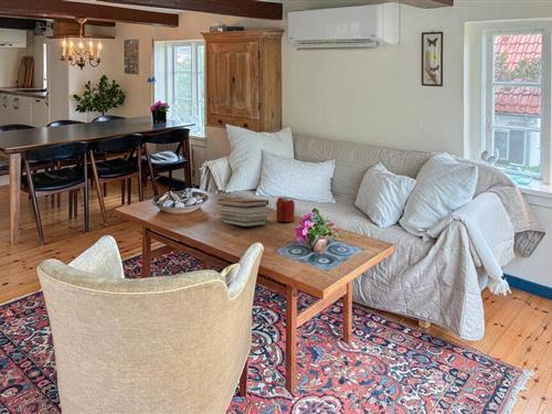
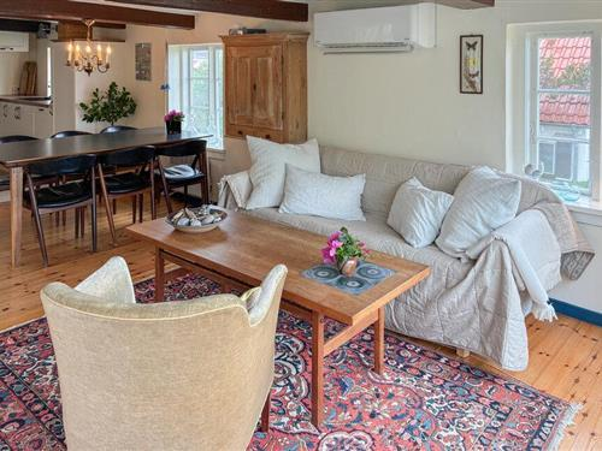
- candle (285, 208)
- book stack (243, 211)
